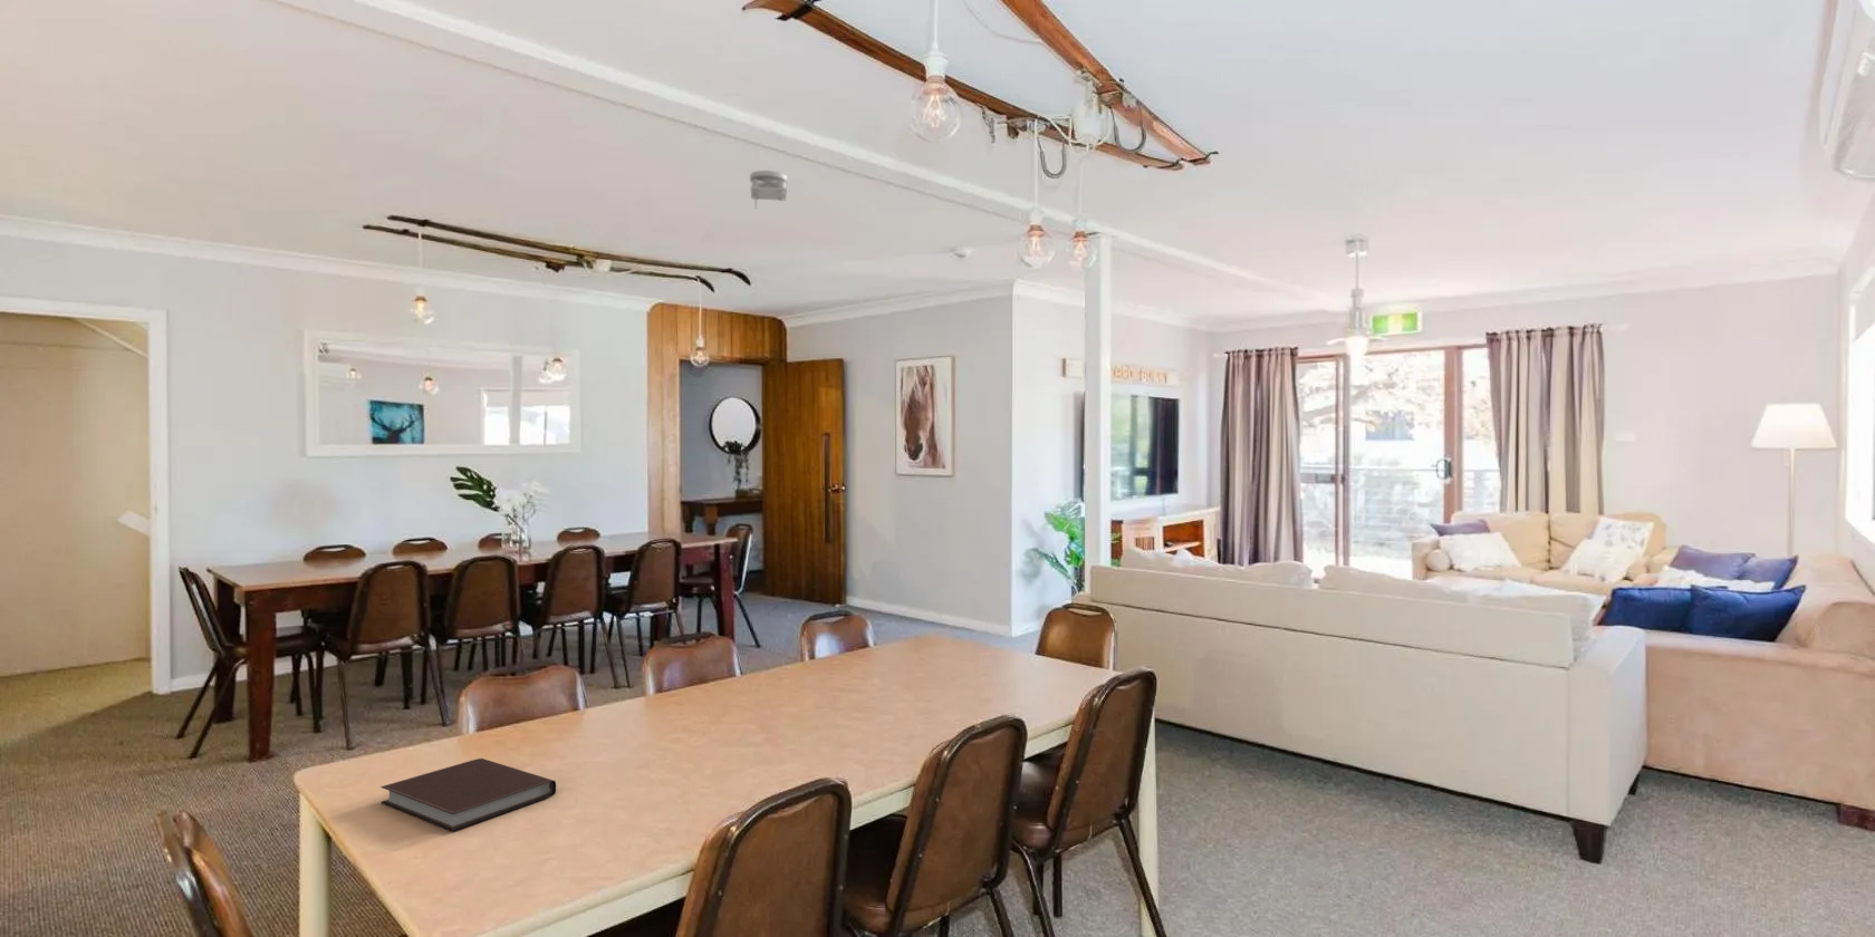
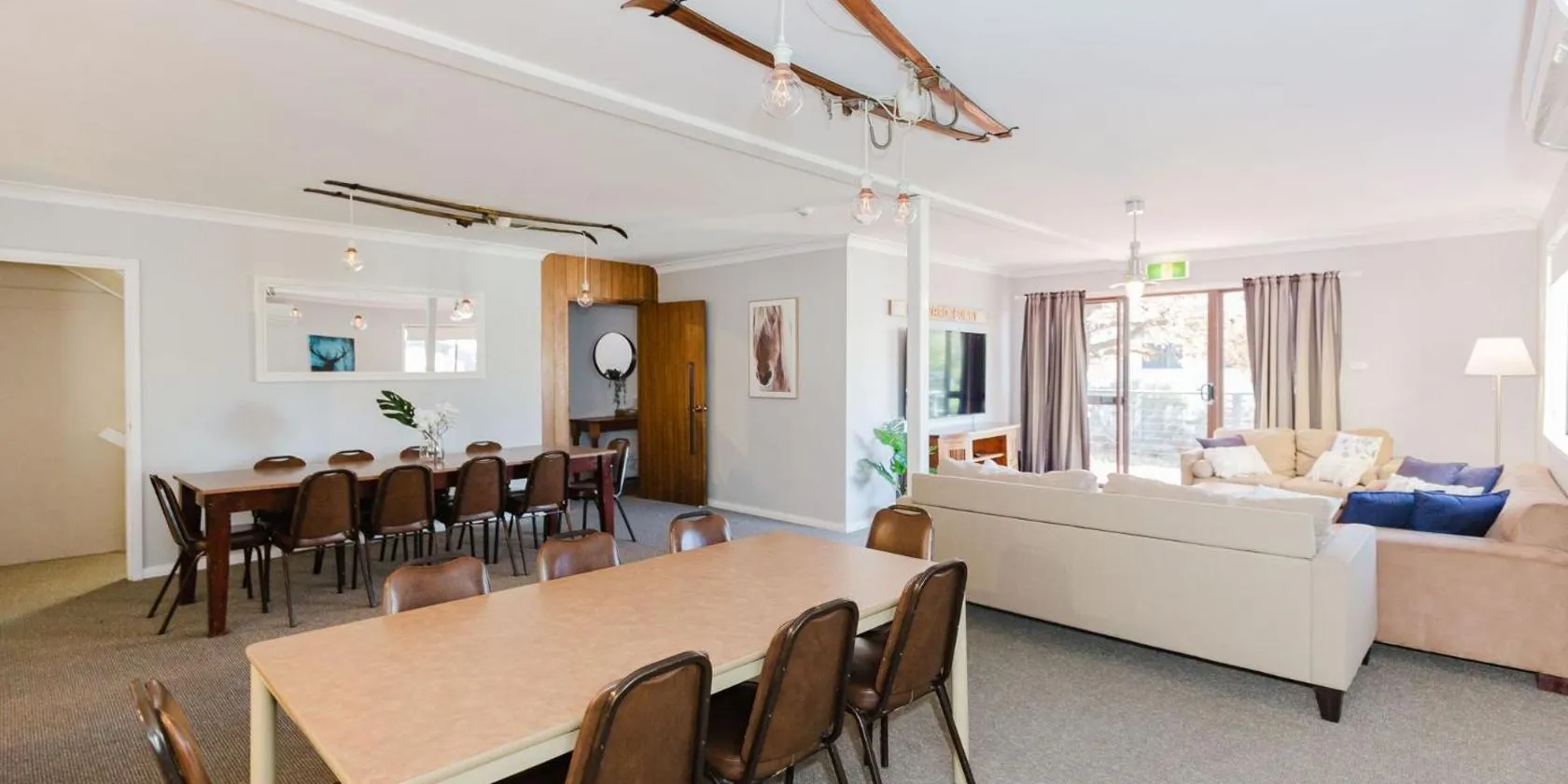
- notebook (469, 790)
- smoke detector (768, 192)
